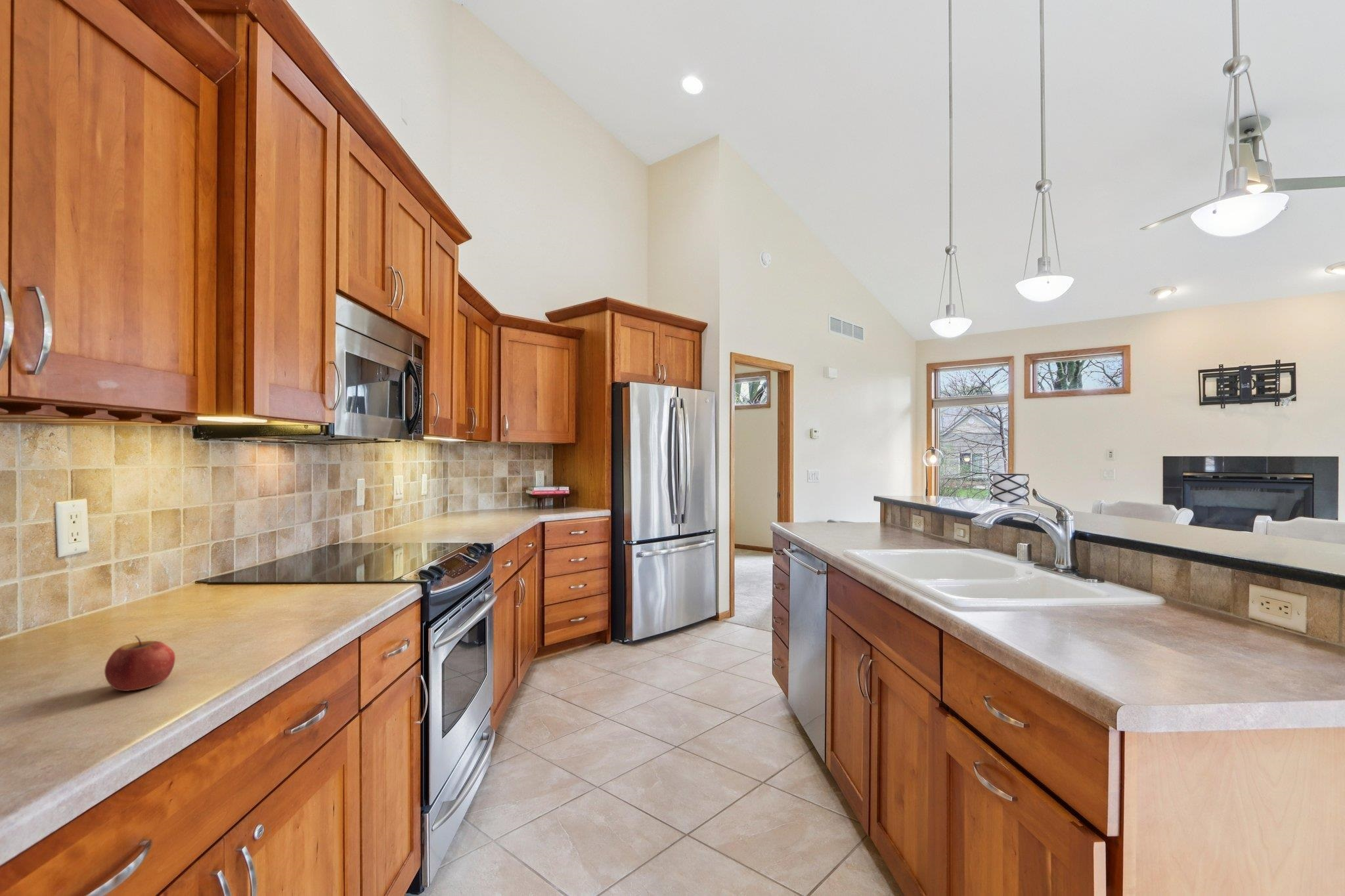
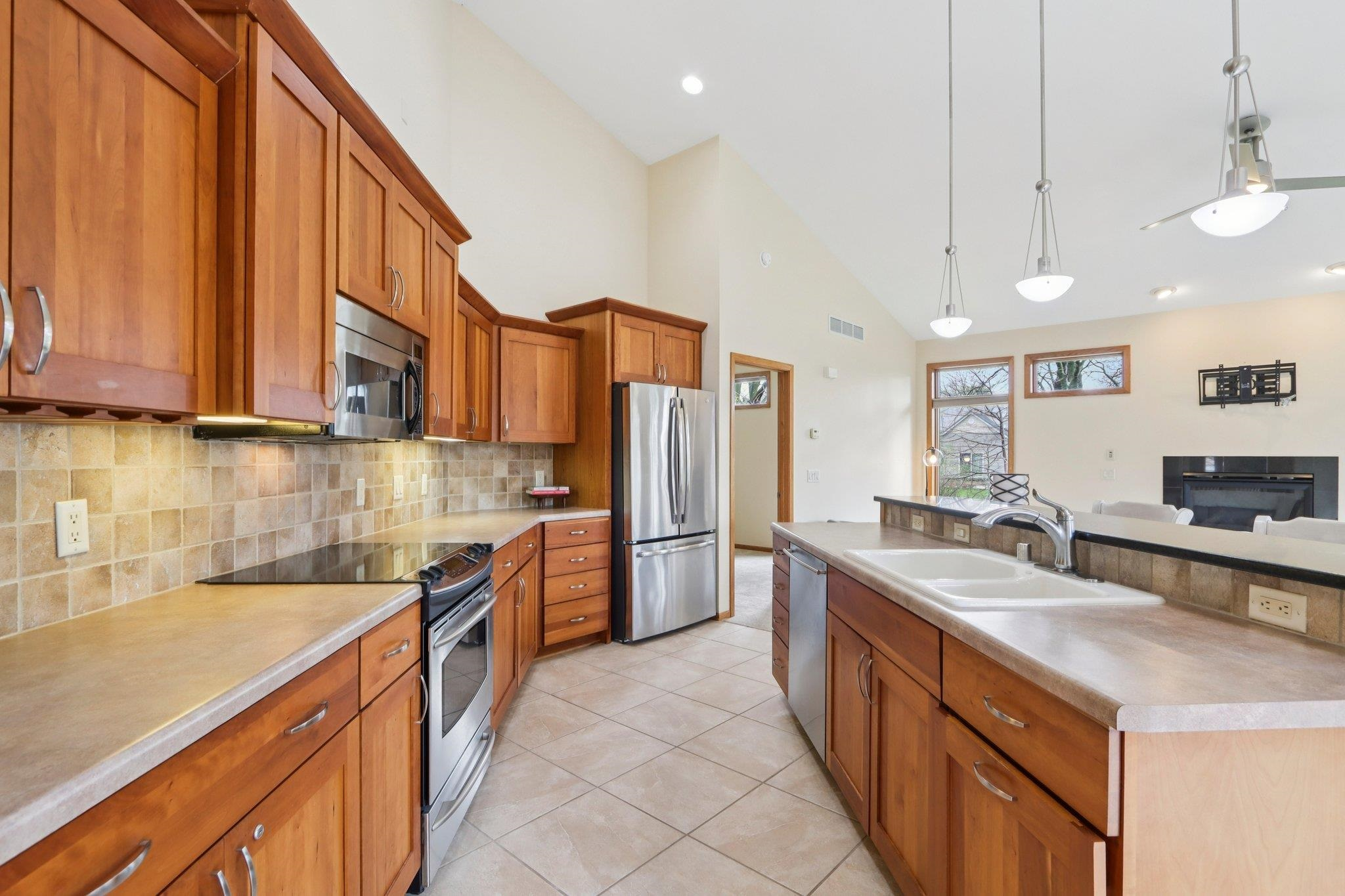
- apple (141, 660)
